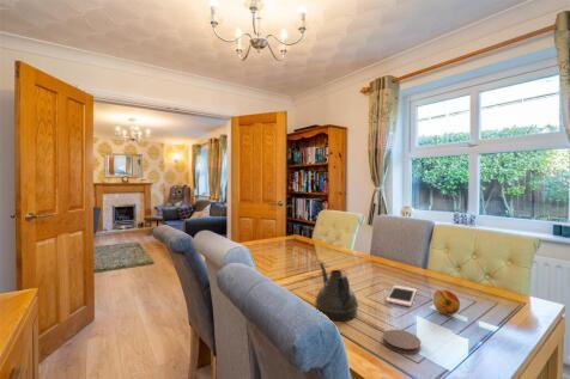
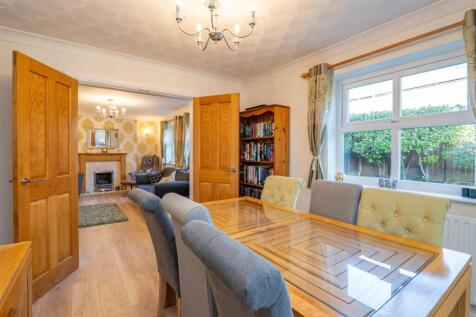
- teapot (333, 288)
- fruit (445, 301)
- coaster (401, 341)
- cell phone (401, 294)
